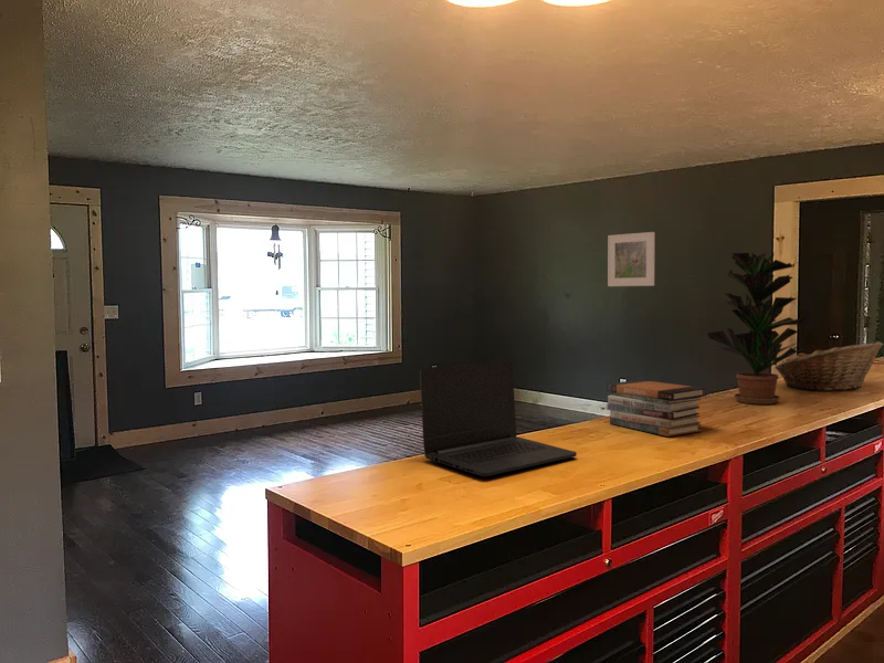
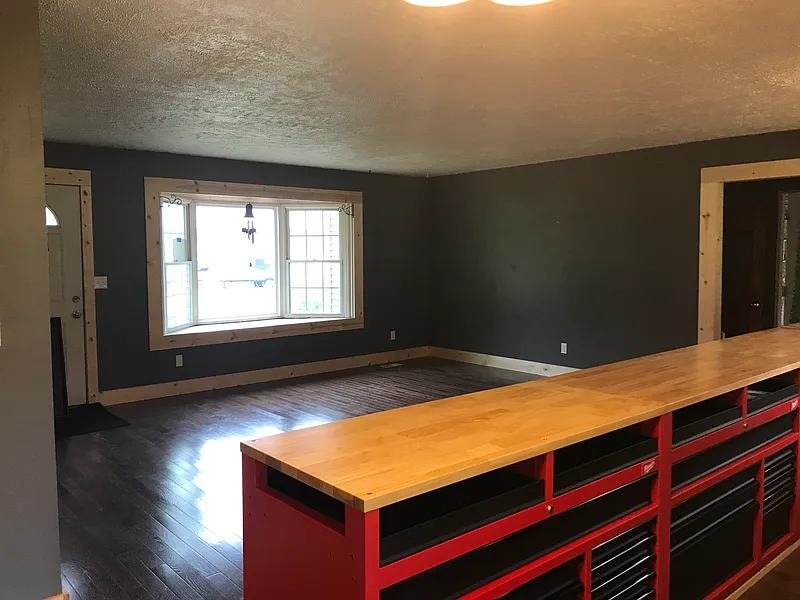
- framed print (630, 260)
- book stack (653, 406)
- fruit basket (828, 364)
- potted plant (760, 326)
- laptop (498, 412)
